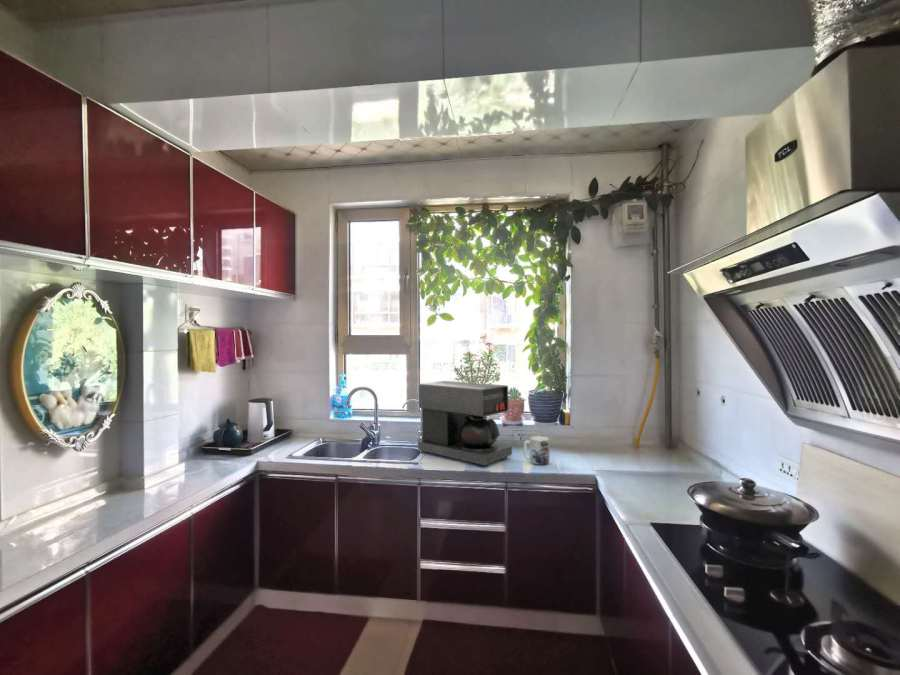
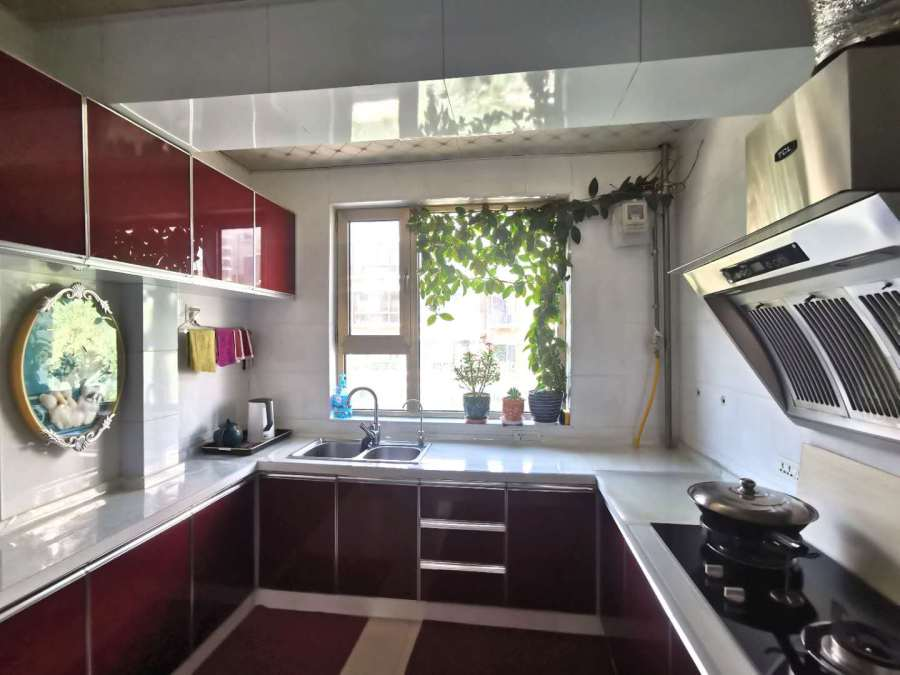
- mug (537, 450)
- coffee maker (463, 419)
